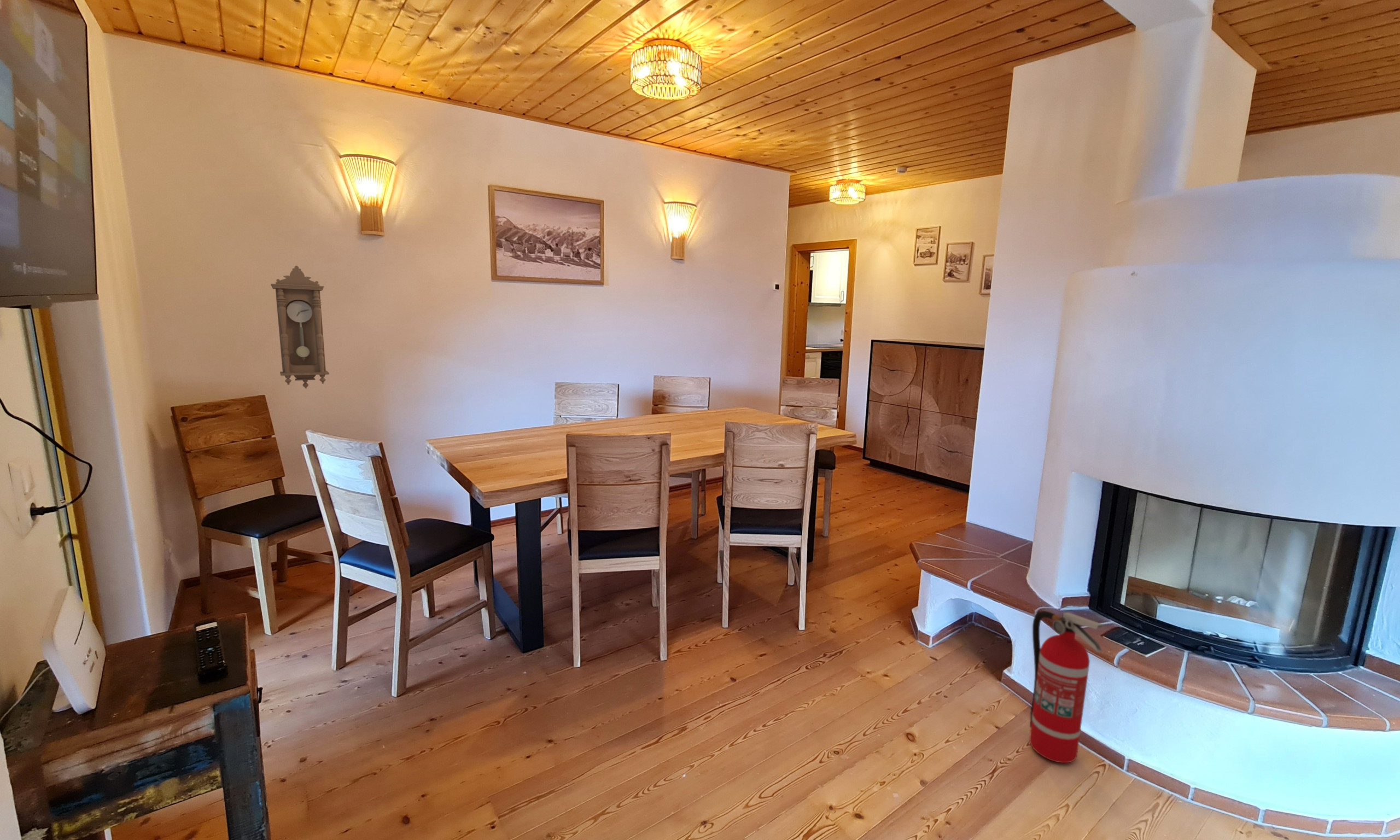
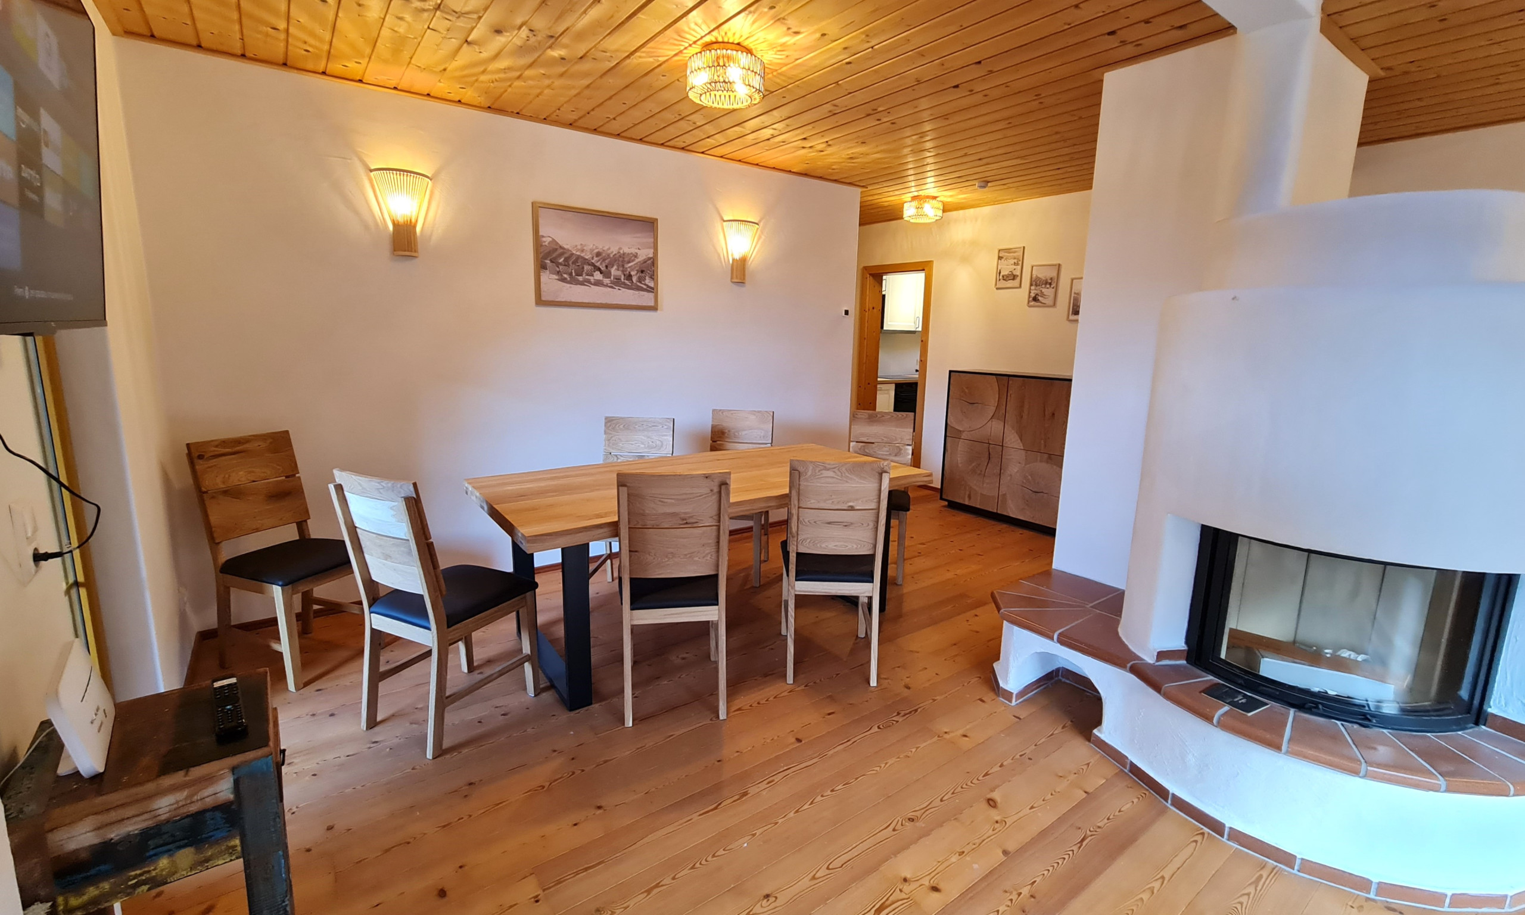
- pendulum clock (301, 328)
- fire extinguisher (1059, 680)
